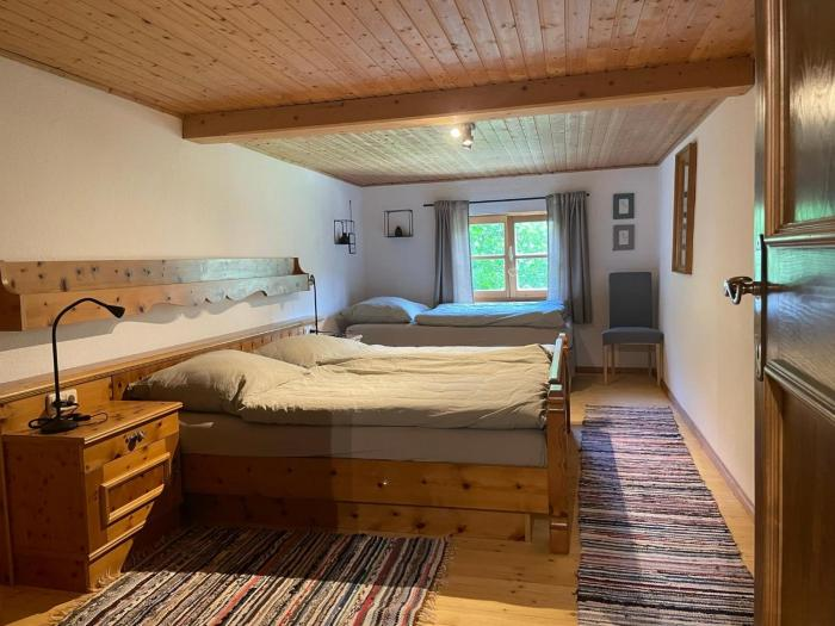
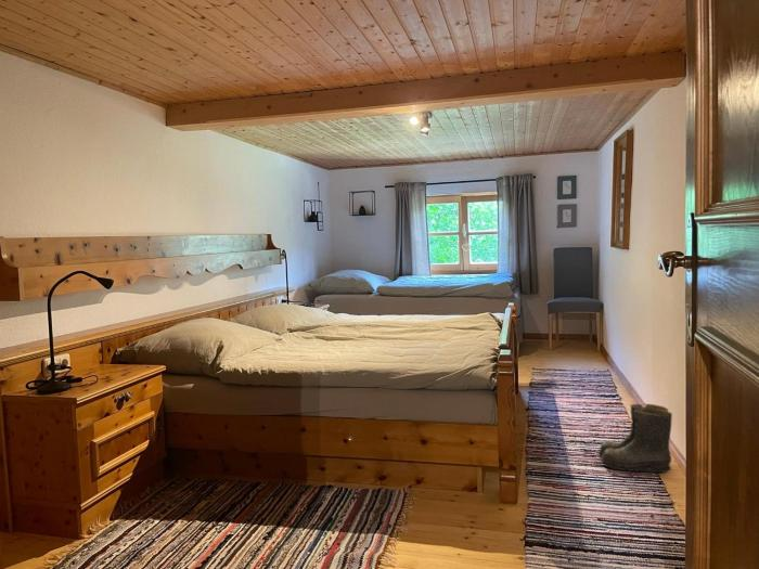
+ boots (633, 435)
